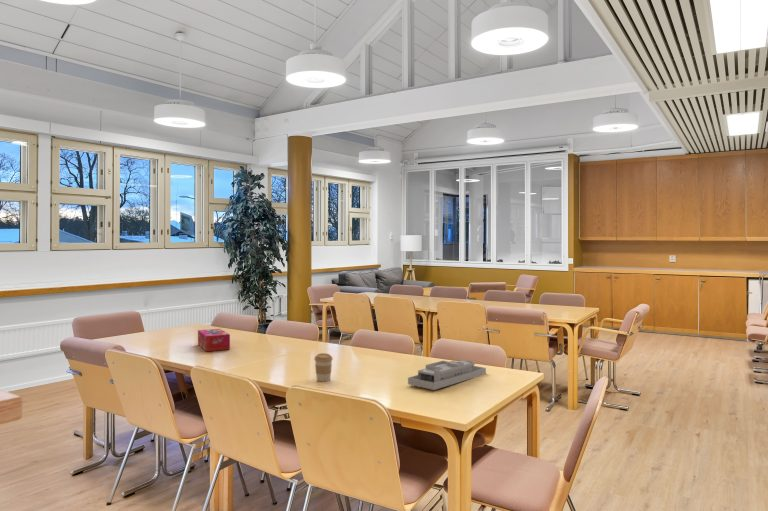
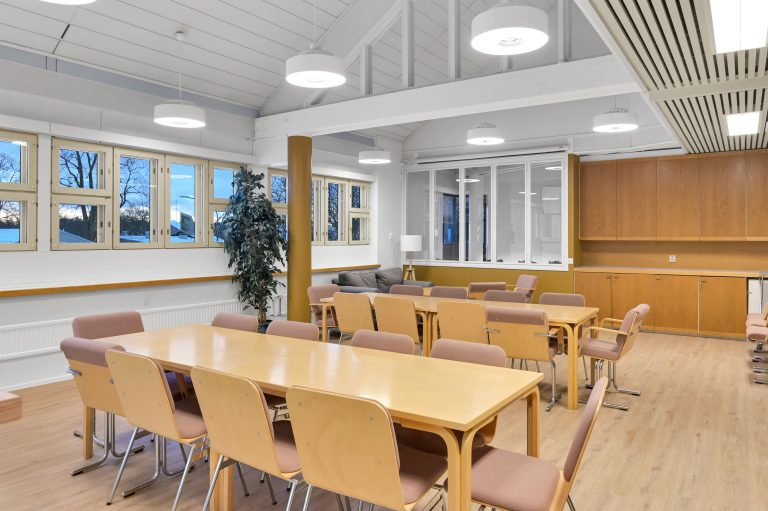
- tissue box (213, 339)
- desk organizer (448, 370)
- coffee cup (323, 367)
